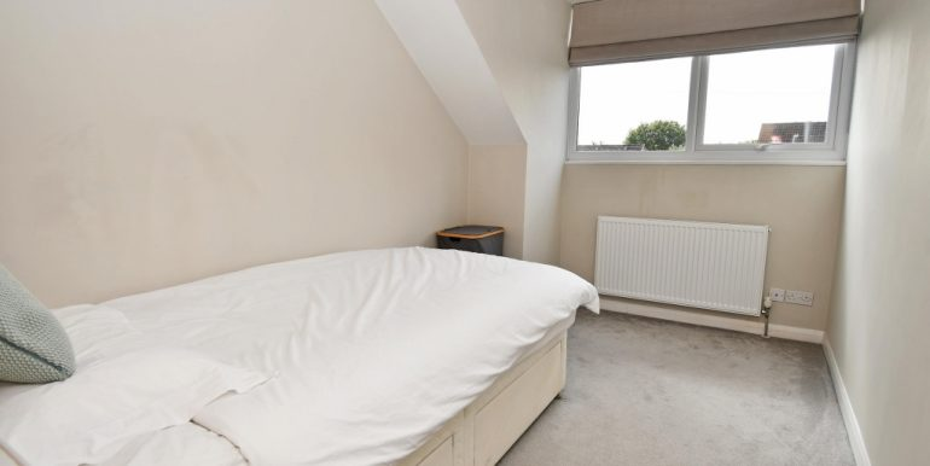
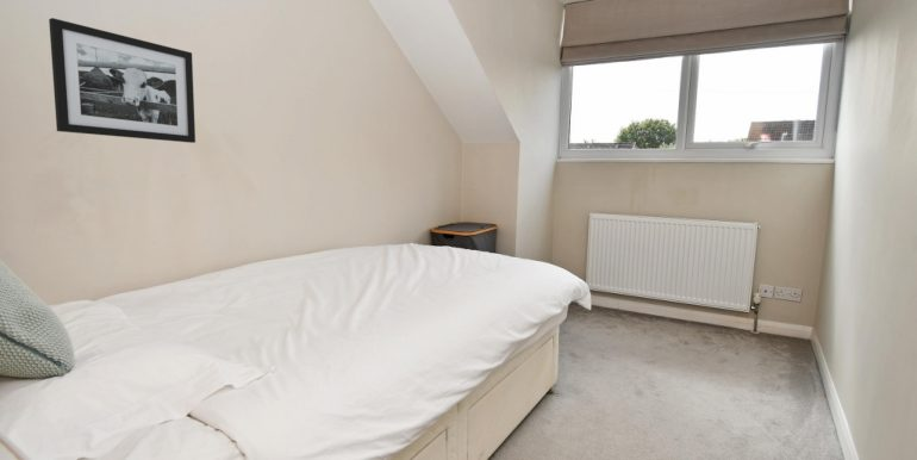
+ picture frame (130, 88)
